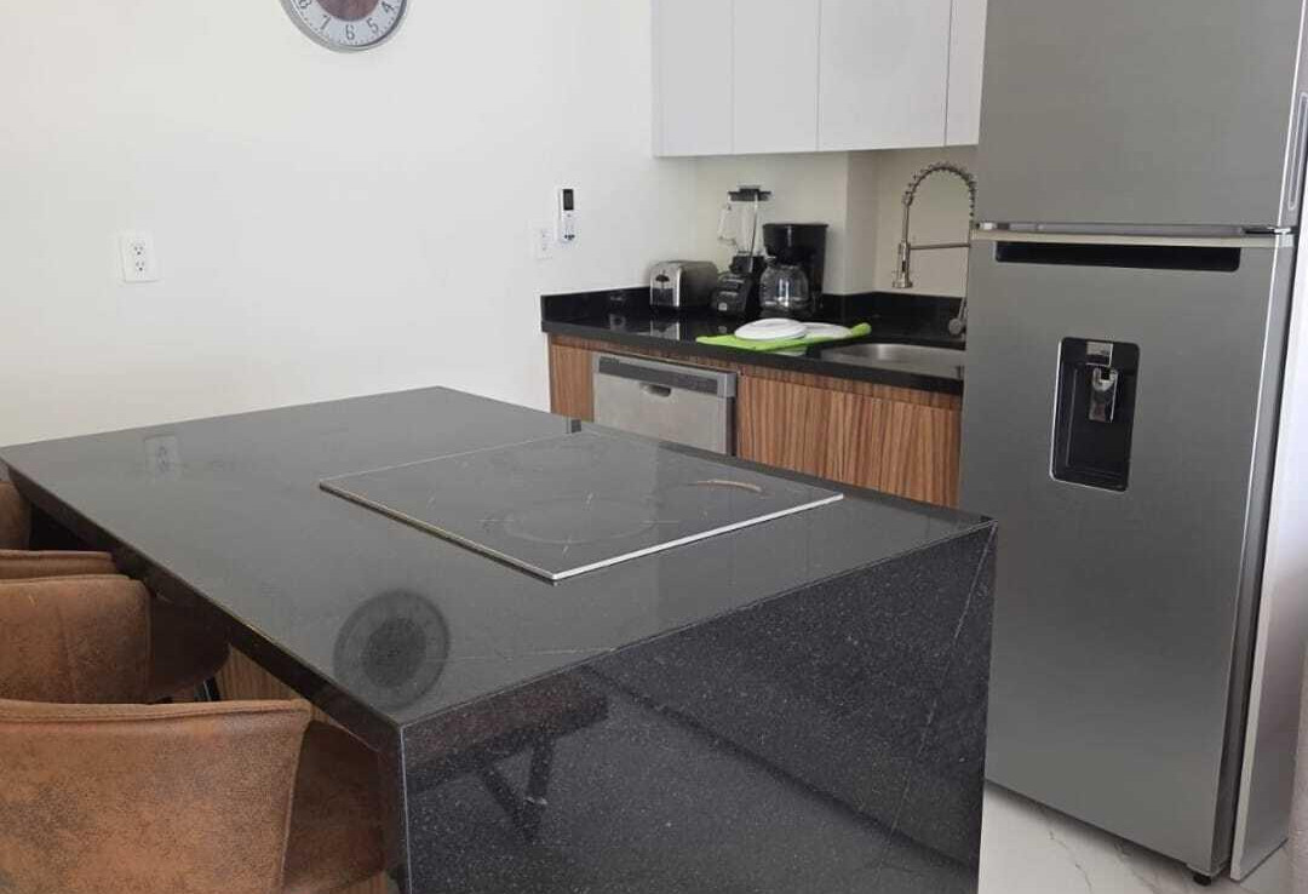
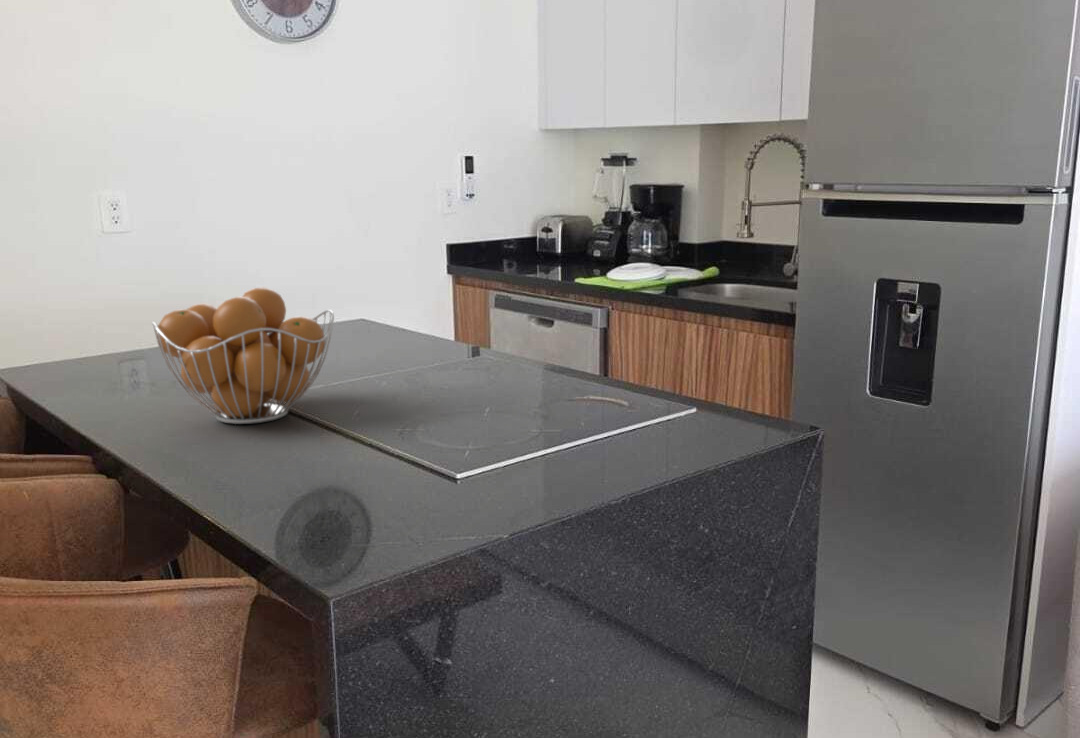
+ fruit basket (248, 353)
